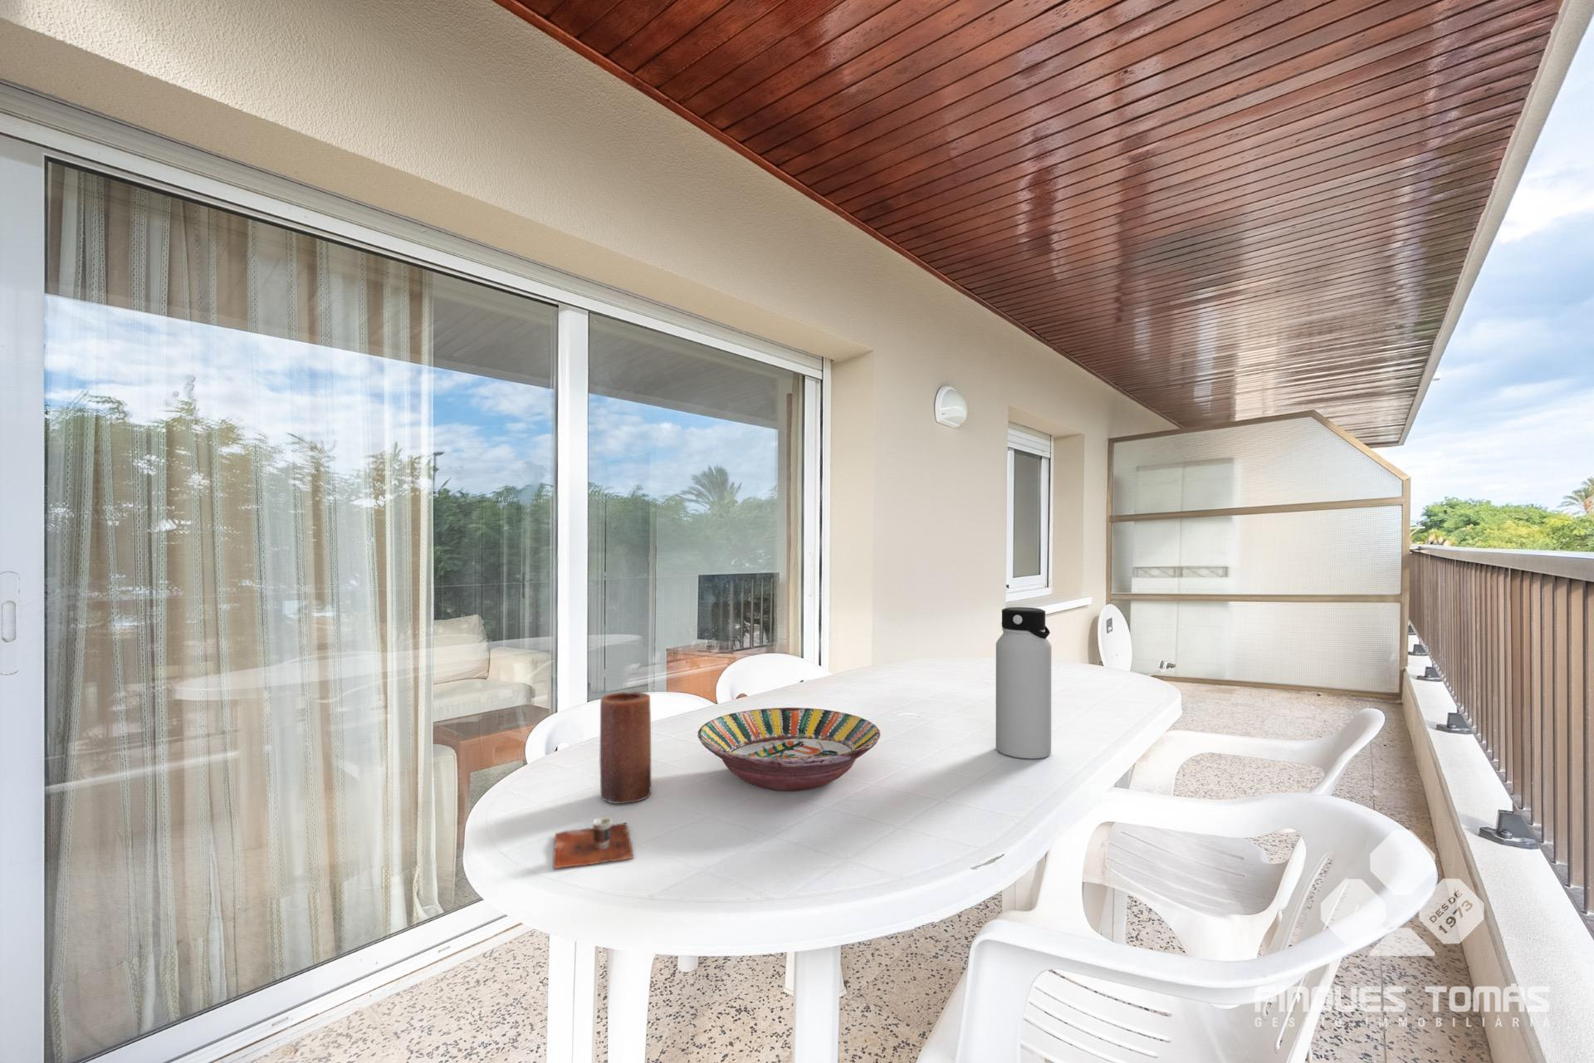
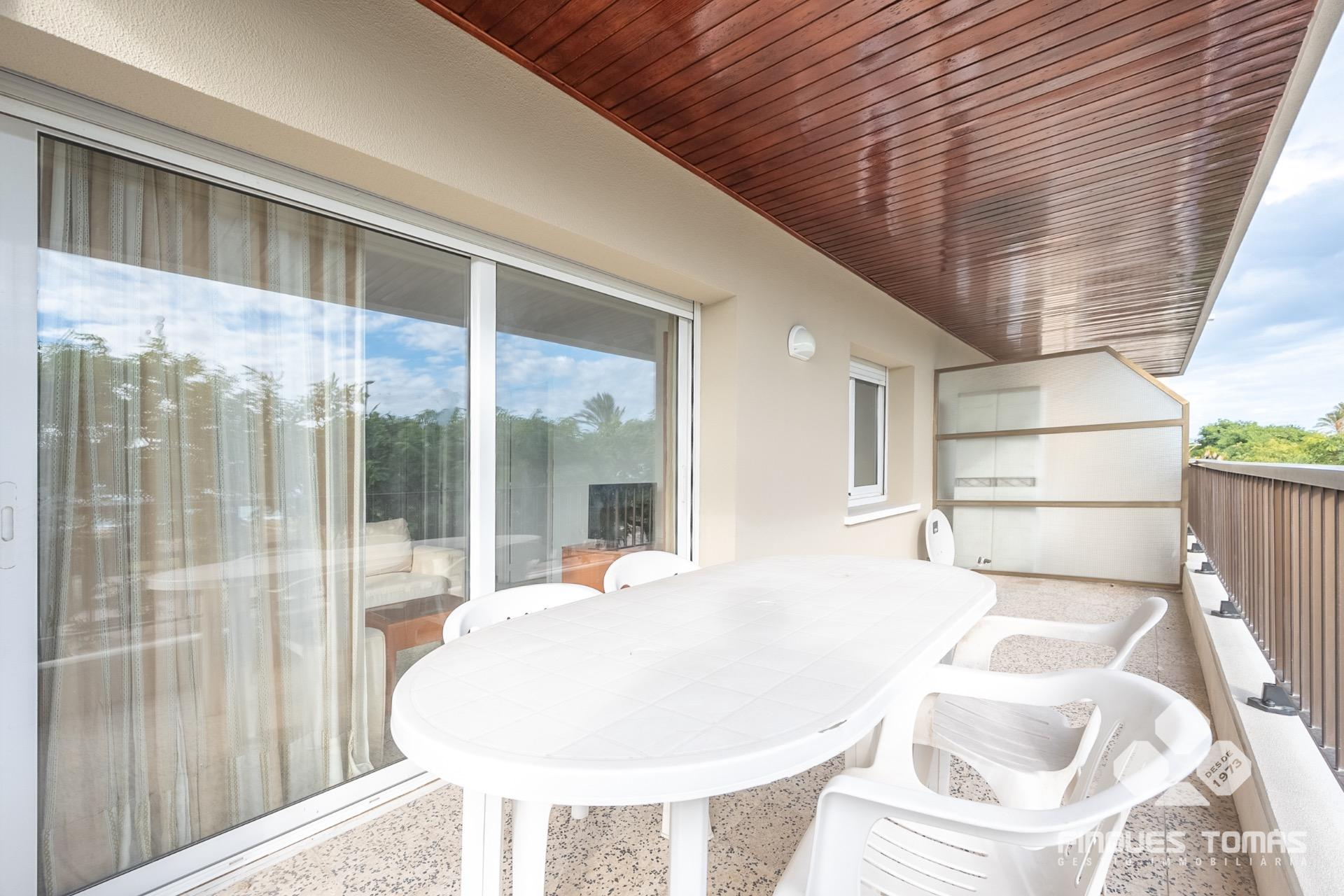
- candle (625, 746)
- serving bowl (789, 752)
- water bottle (1022, 680)
- cup (593, 832)
